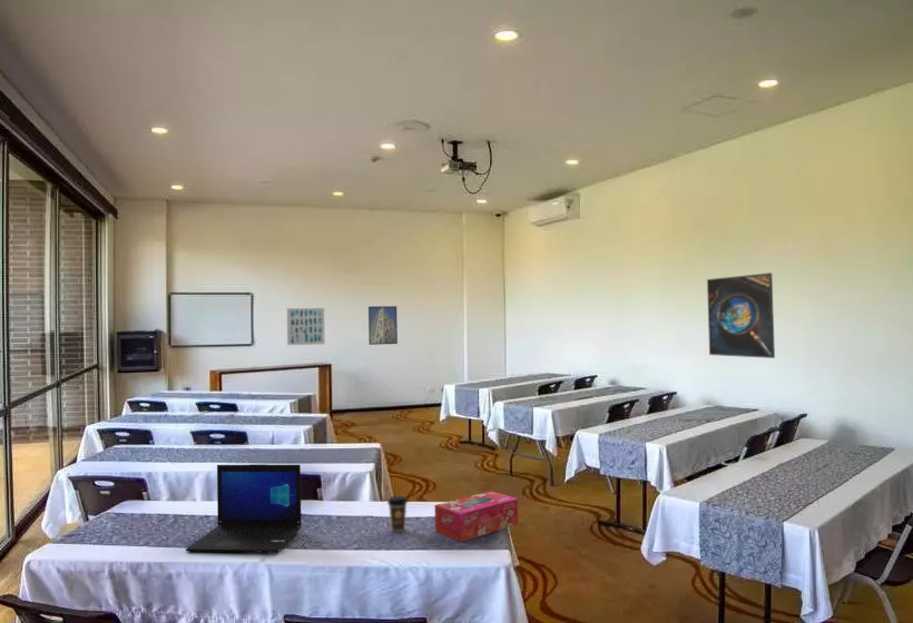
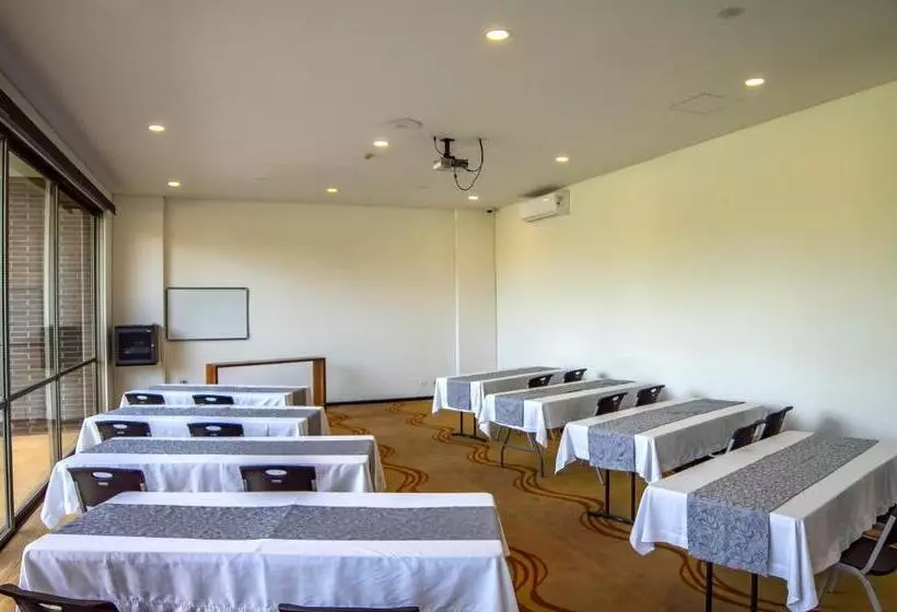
- coffee cup (397, 514)
- tissue box (477, 514)
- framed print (383, 325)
- wall art (305, 326)
- laptop (246, 505)
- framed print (738, 316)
